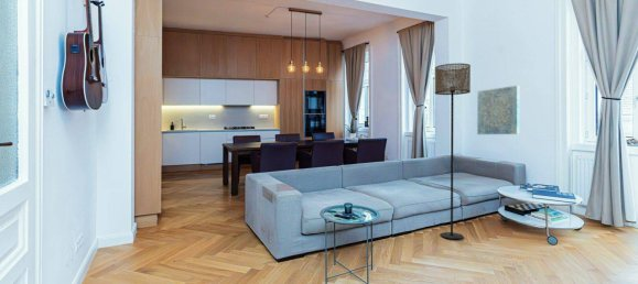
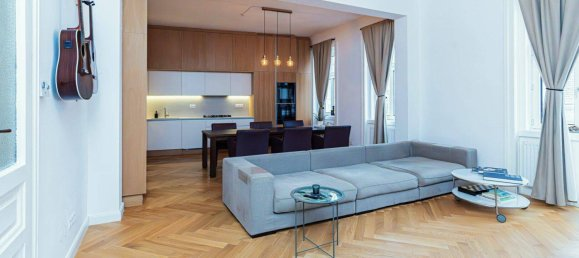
- wall art (497, 111)
- floor lamp (452, 151)
